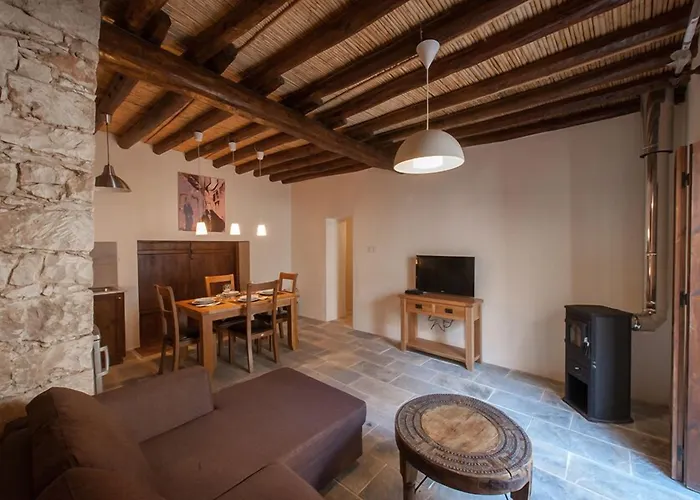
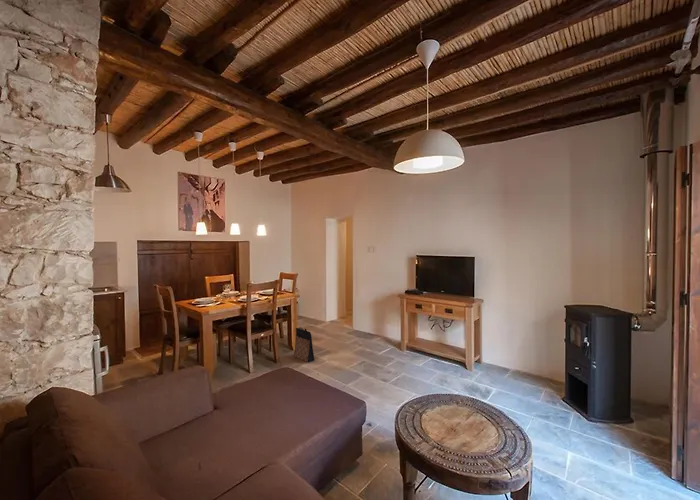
+ bag (303, 342)
